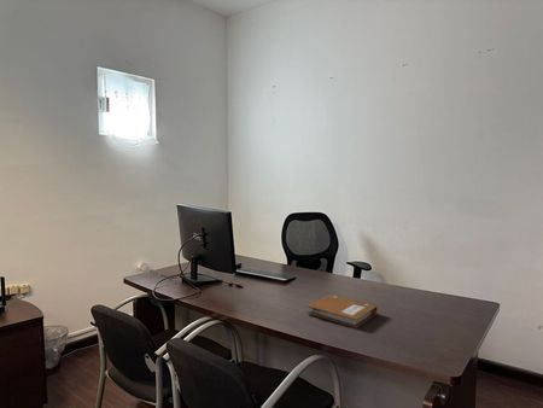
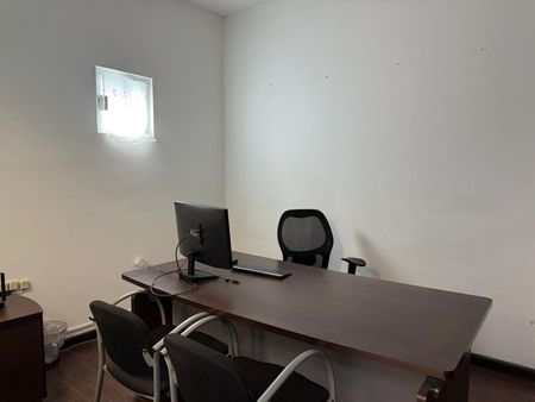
- notebook (343, 309)
